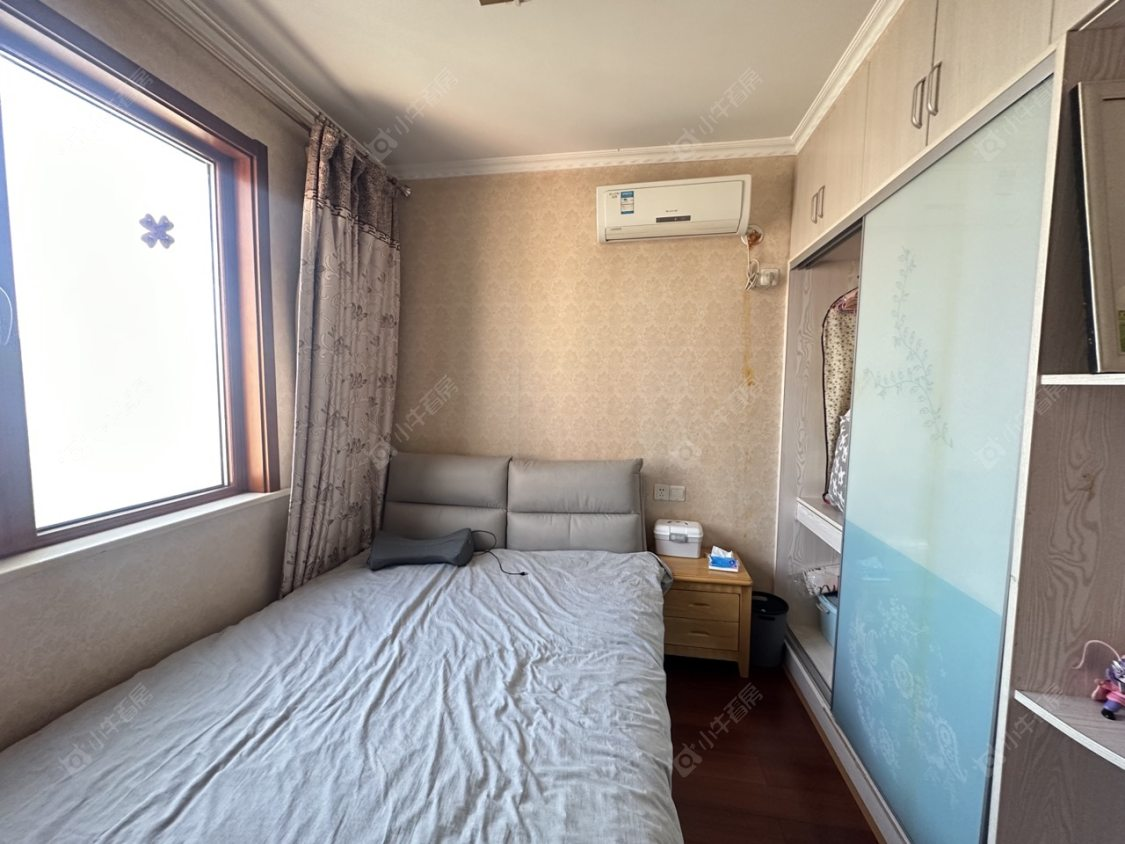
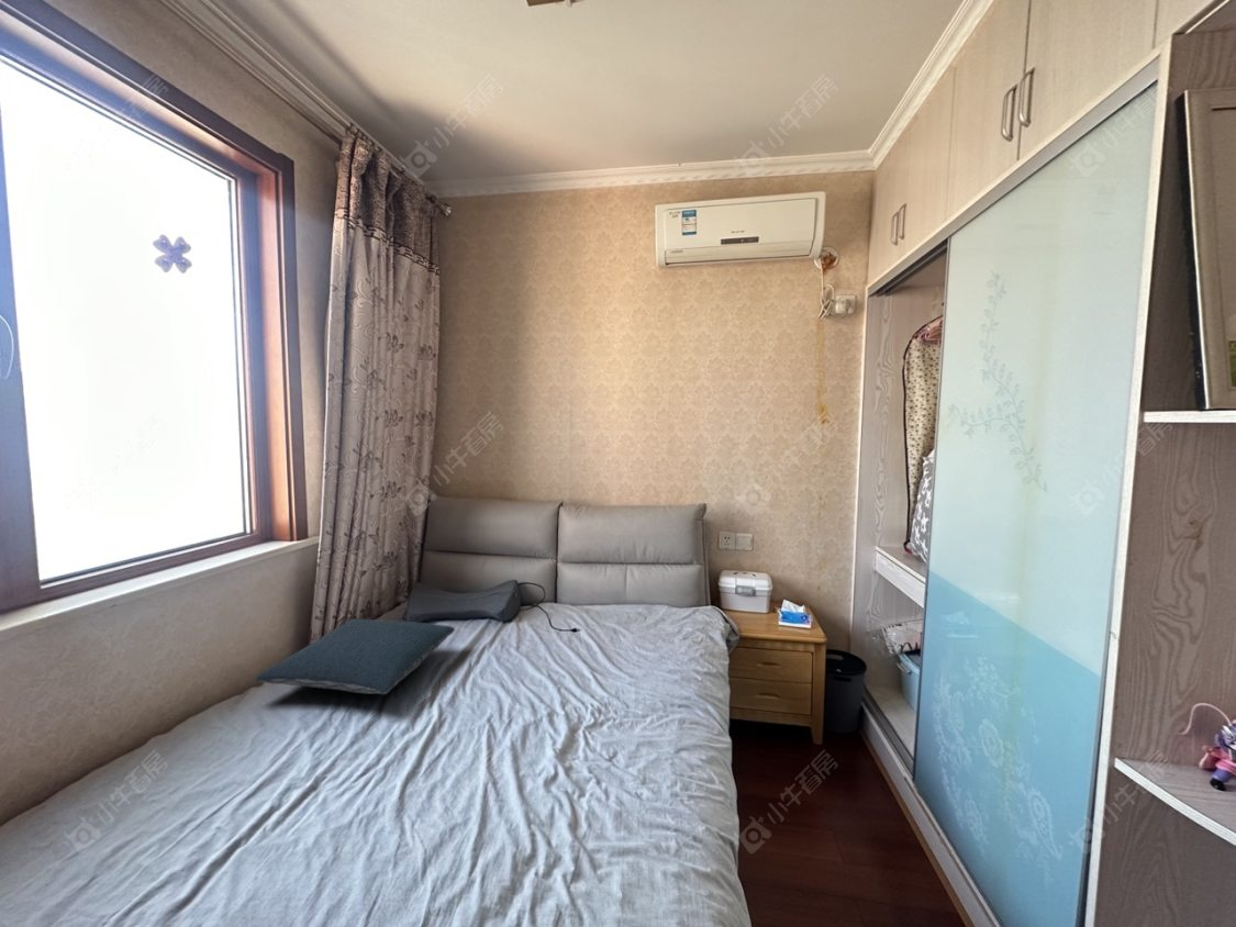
+ pillow (367, 652)
